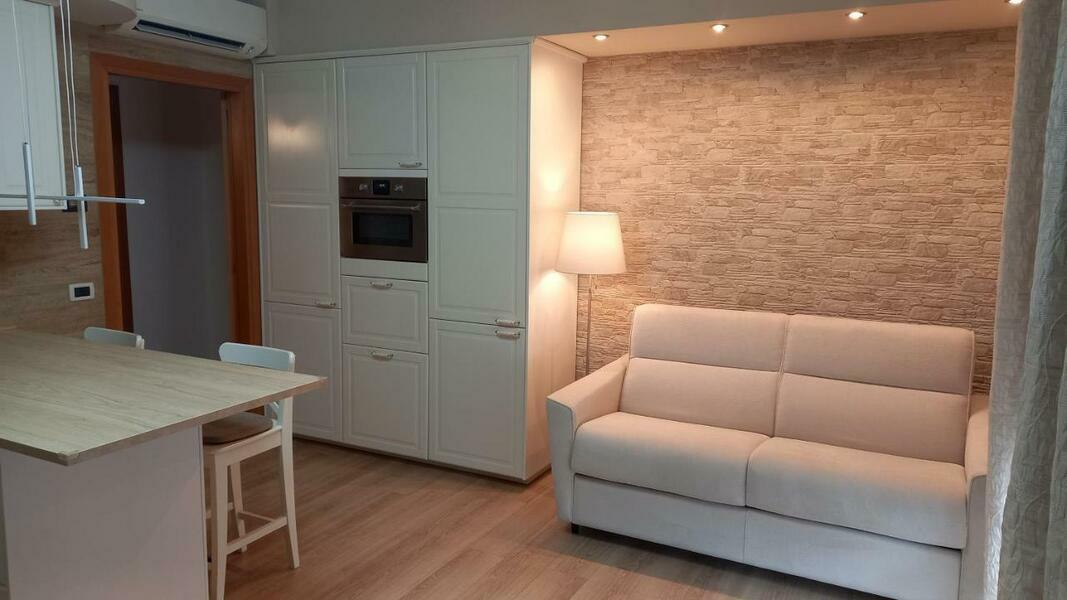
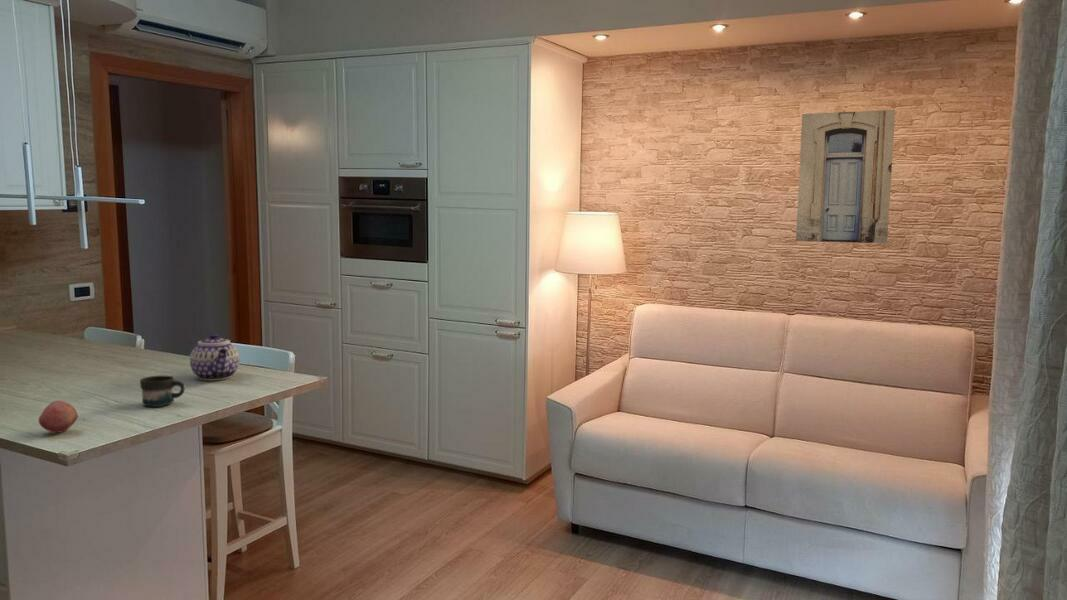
+ mug (161, 391)
+ fruit (58, 416)
+ wall art (844, 177)
+ teapot (214, 355)
